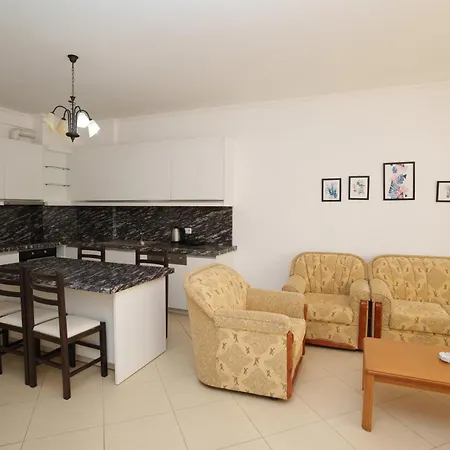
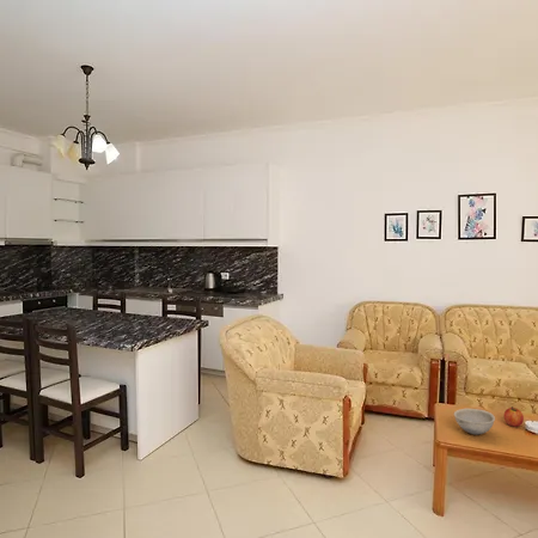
+ apple (513, 416)
+ bowl (473, 423)
